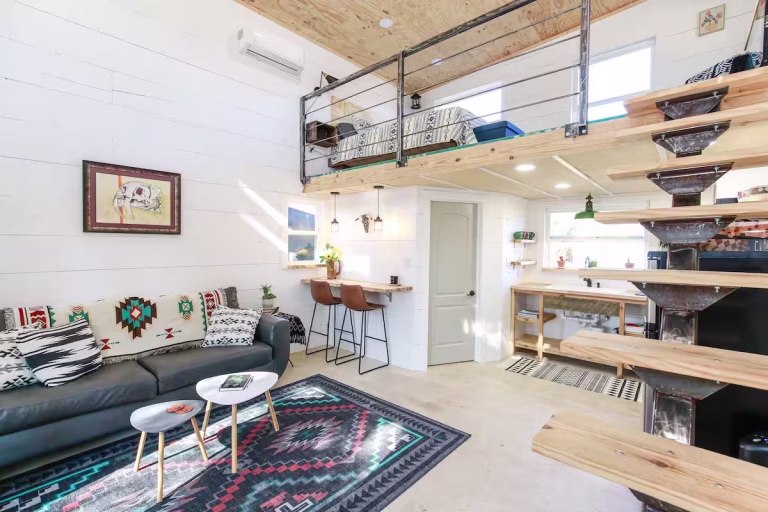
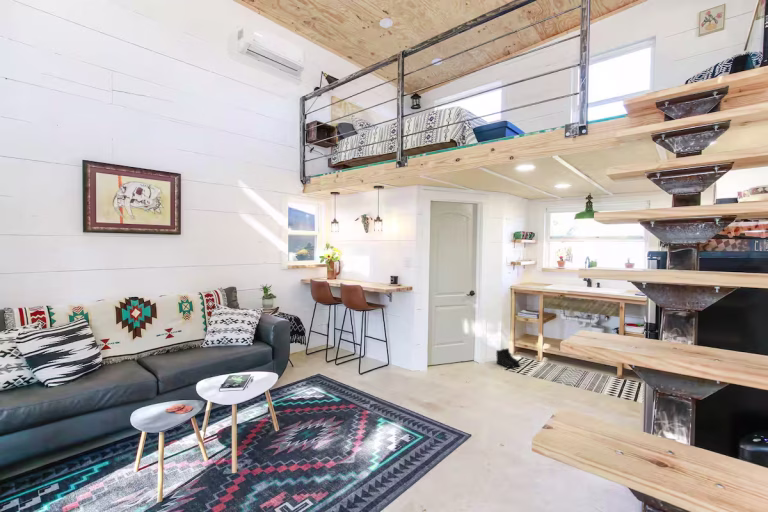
+ boots (507, 357)
